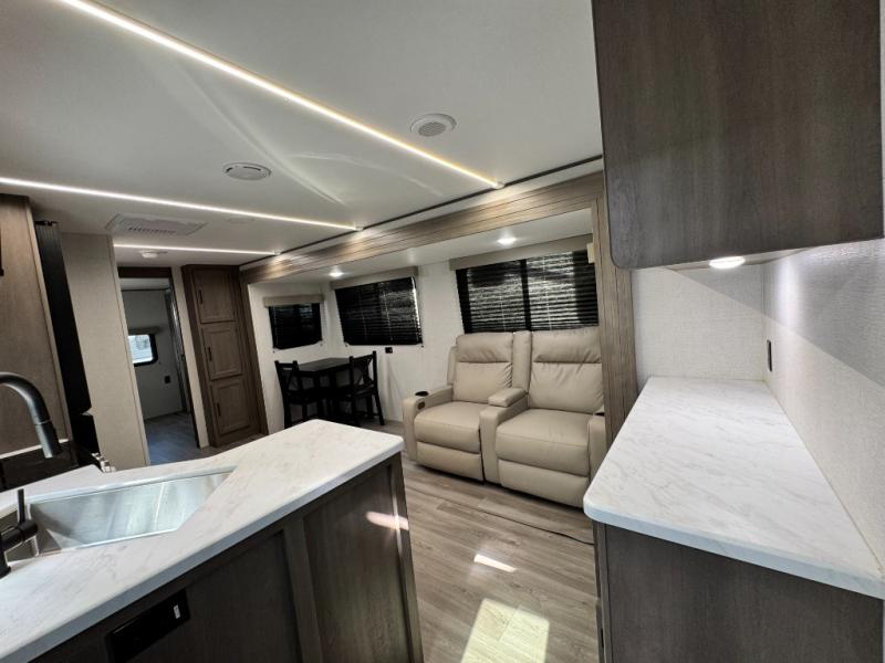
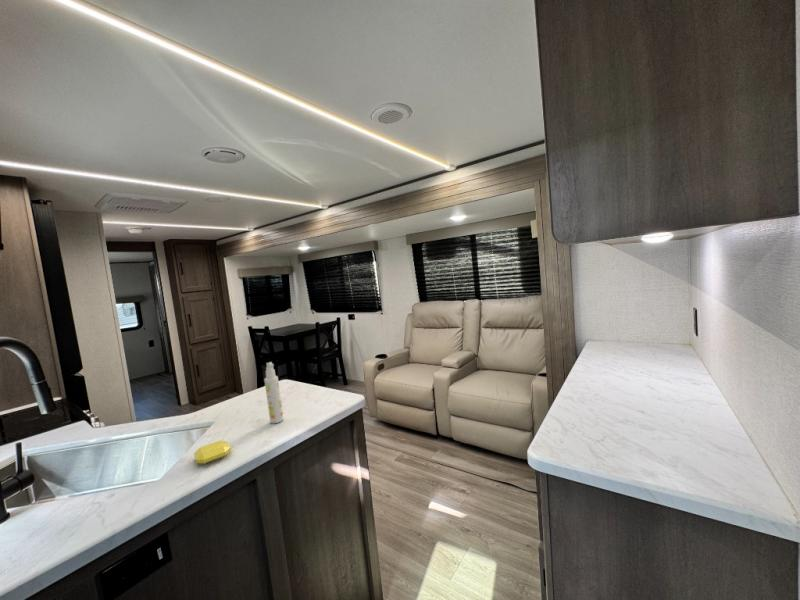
+ spray bottle (273, 392)
+ soap bar (212, 451)
